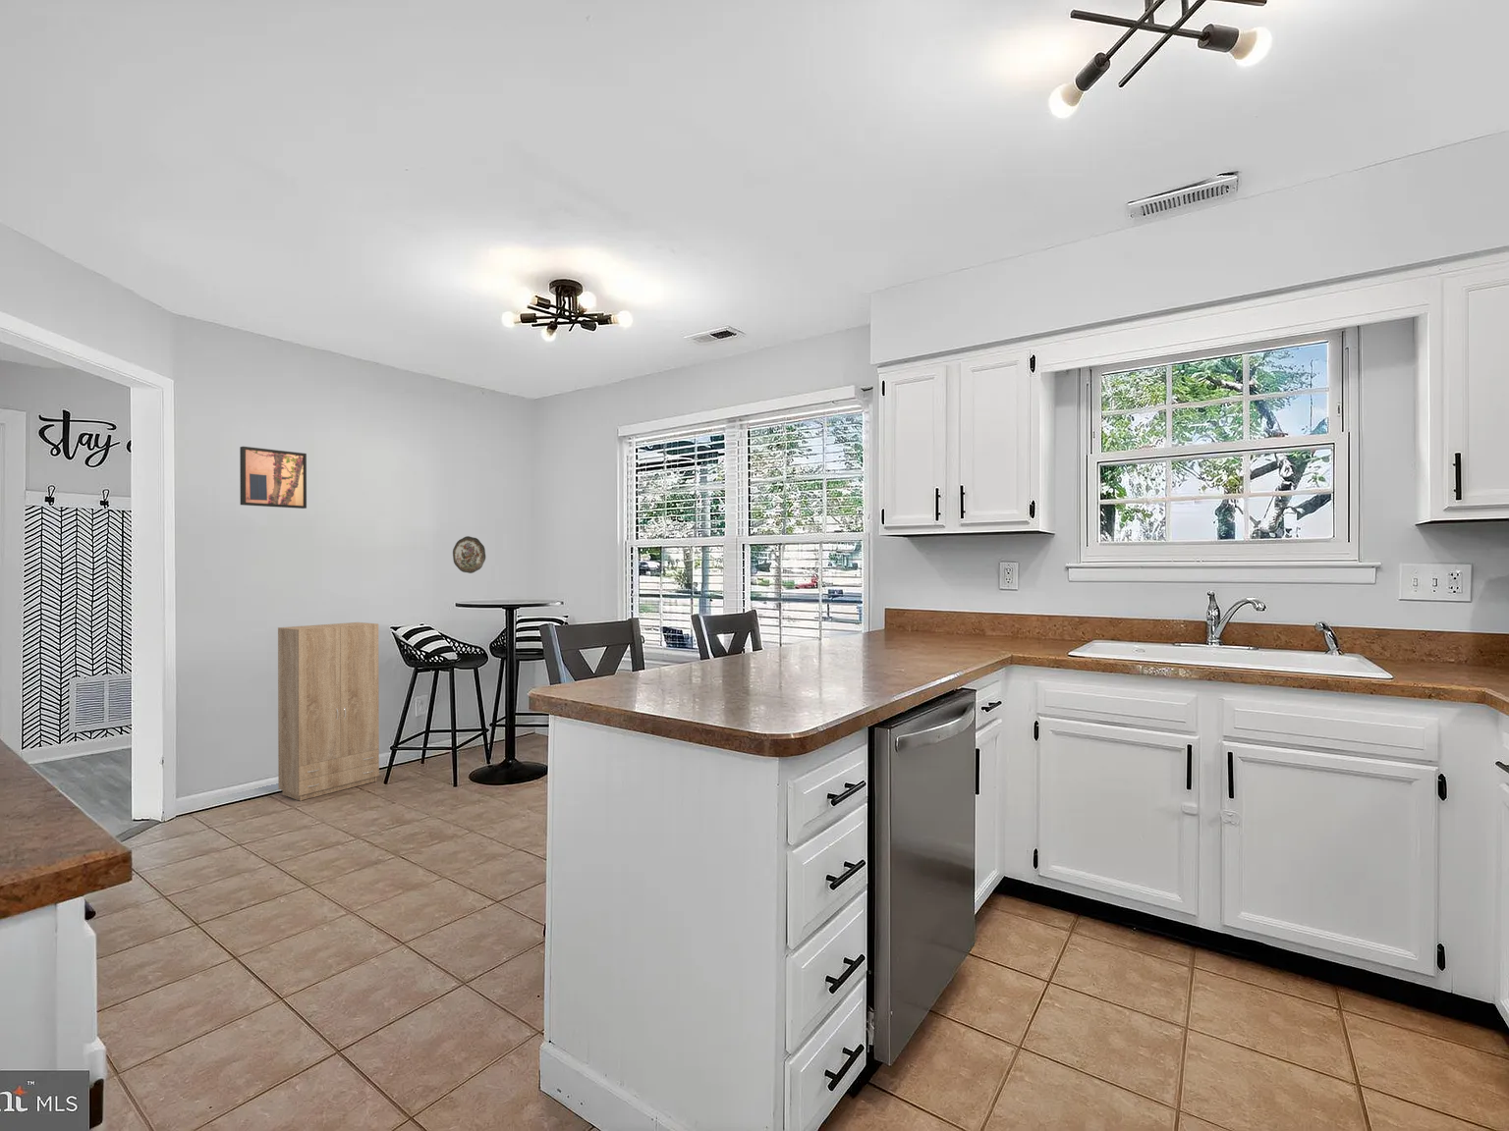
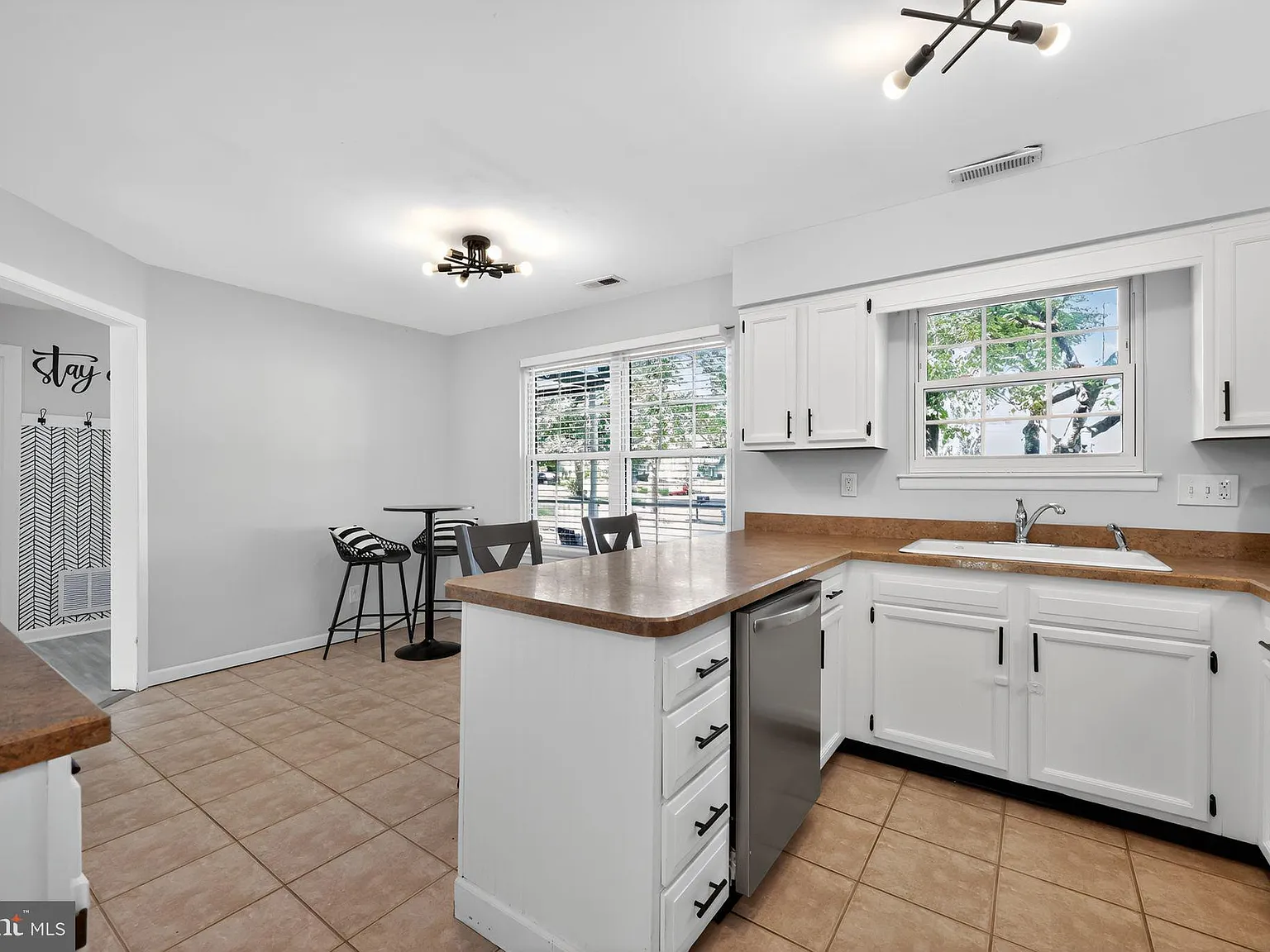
- decorative plate (468, 555)
- wall art (274, 478)
- cabinet (330, 707)
